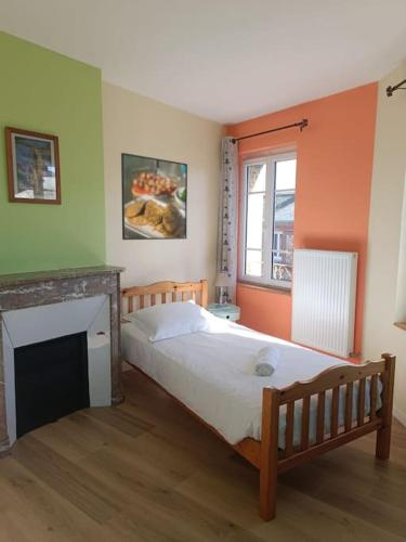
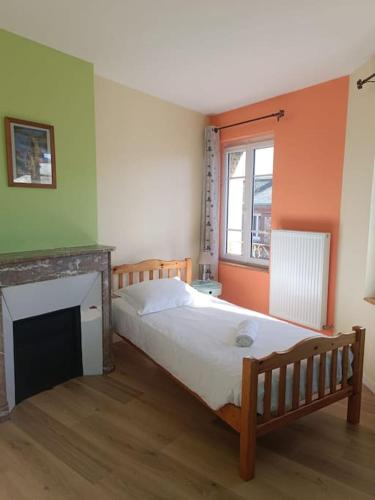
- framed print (156, 199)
